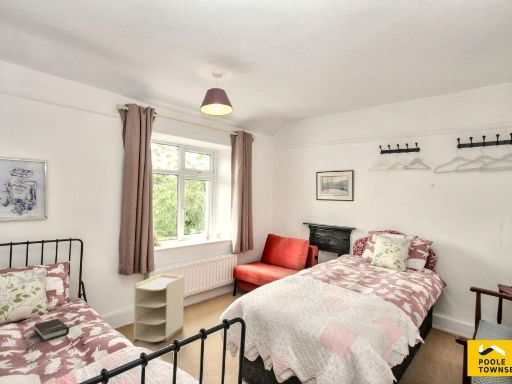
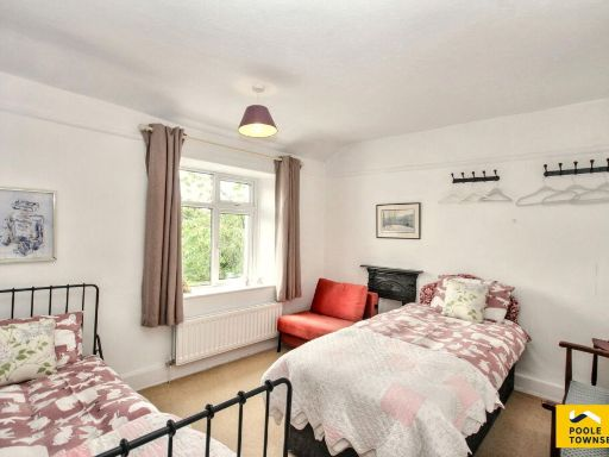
- hardback book (51, 328)
- nightstand (159, 306)
